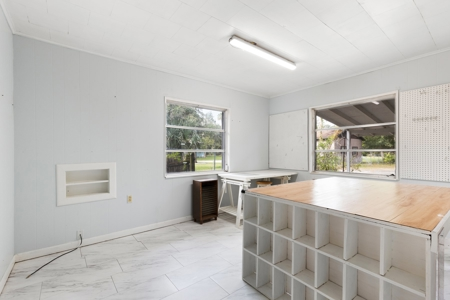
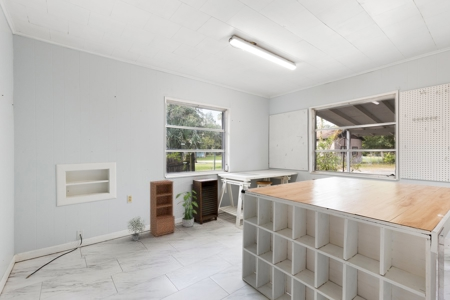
+ bookcase (162, 207)
+ potted plant (186, 208)
+ potted plant (136, 226)
